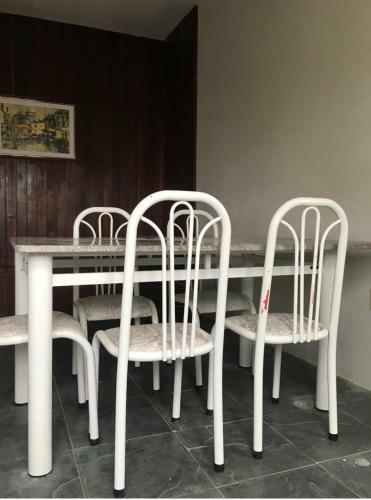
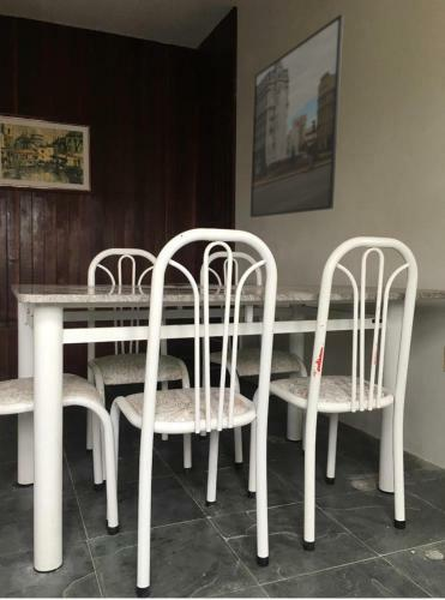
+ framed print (288, 132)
